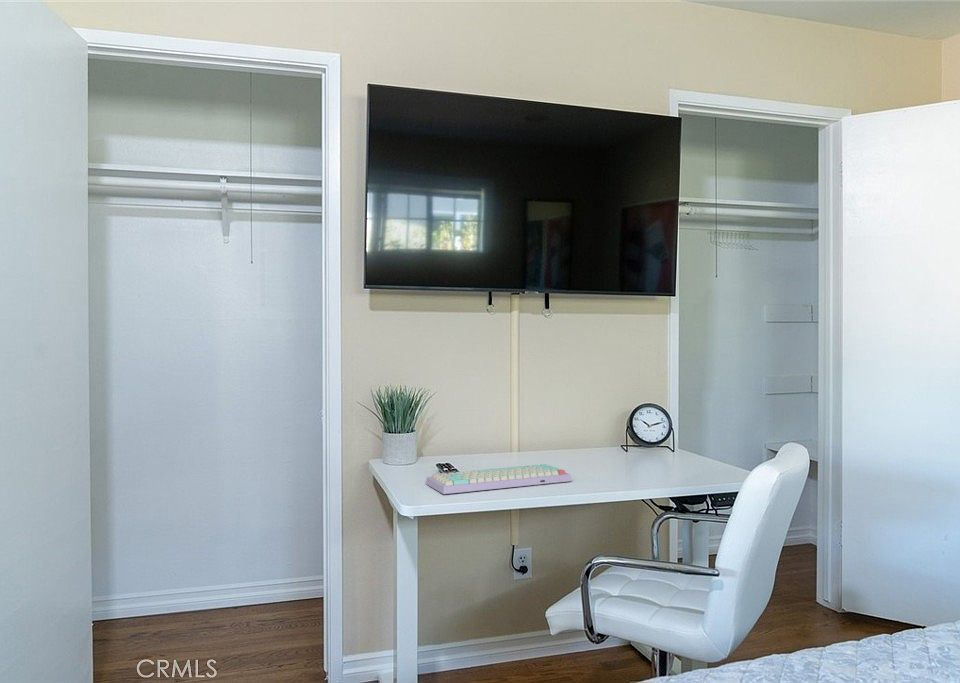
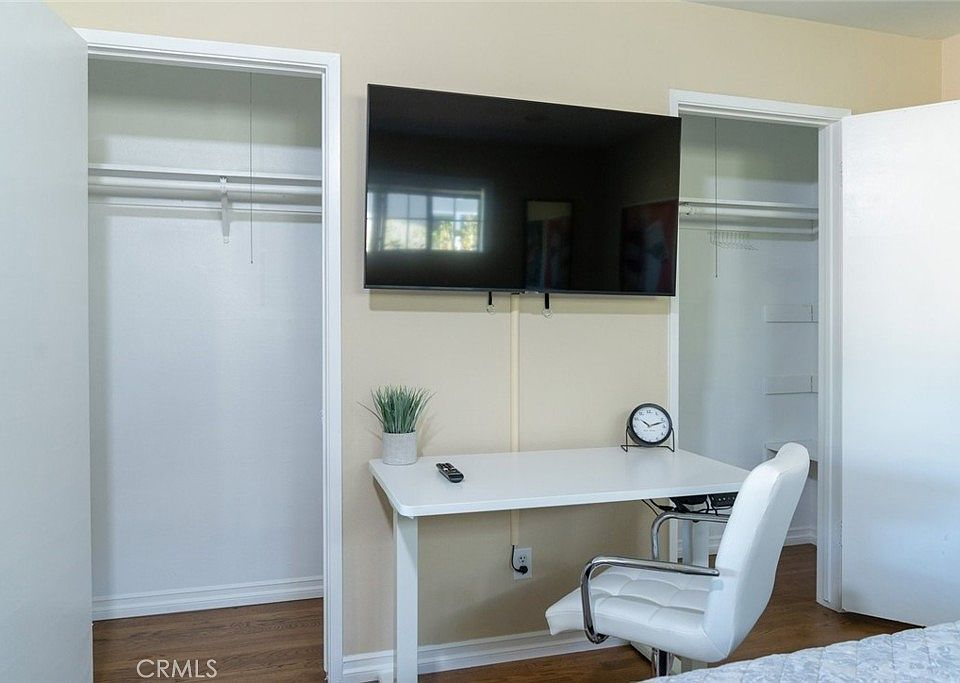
- keyboard (499, 477)
